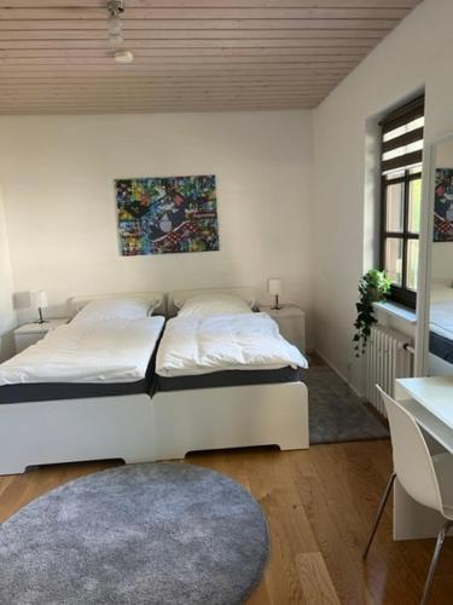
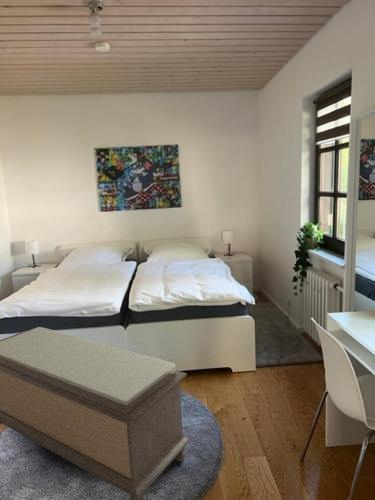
+ bench (76, 398)
